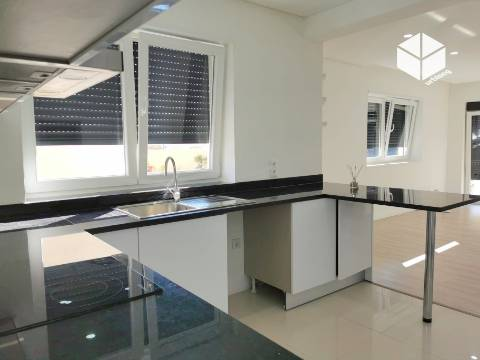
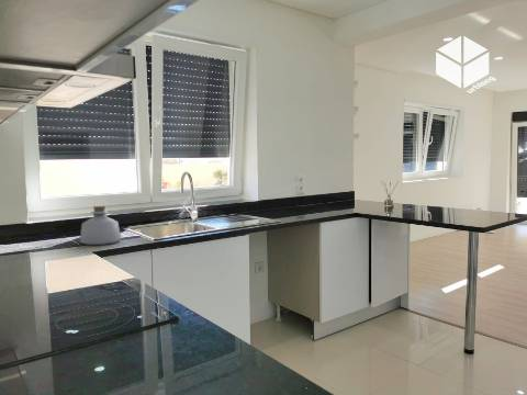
+ bottle (100, 224)
